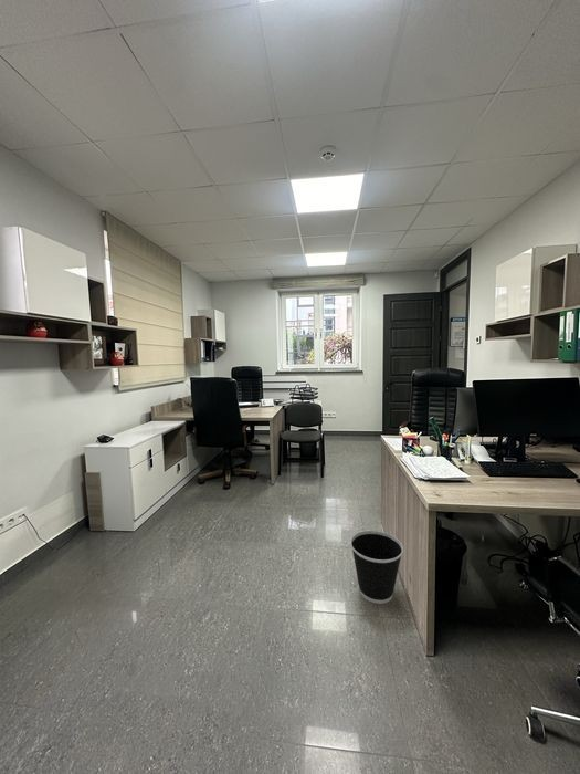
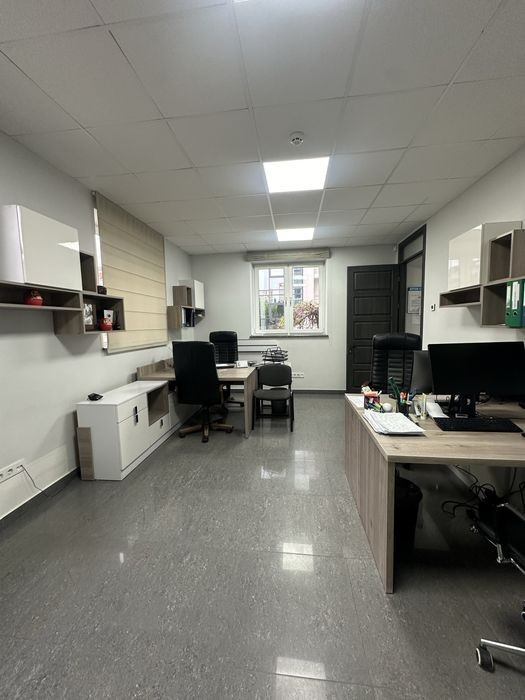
- wastebasket (376, 567)
